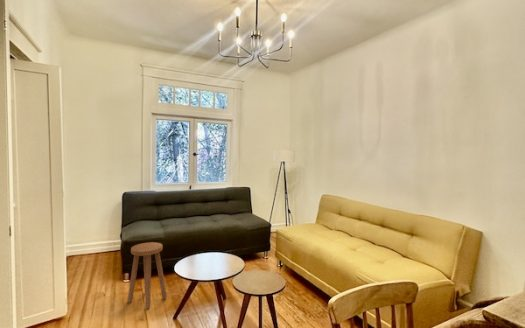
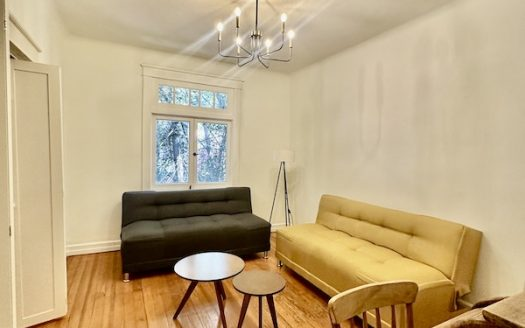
- stool (147, 273)
